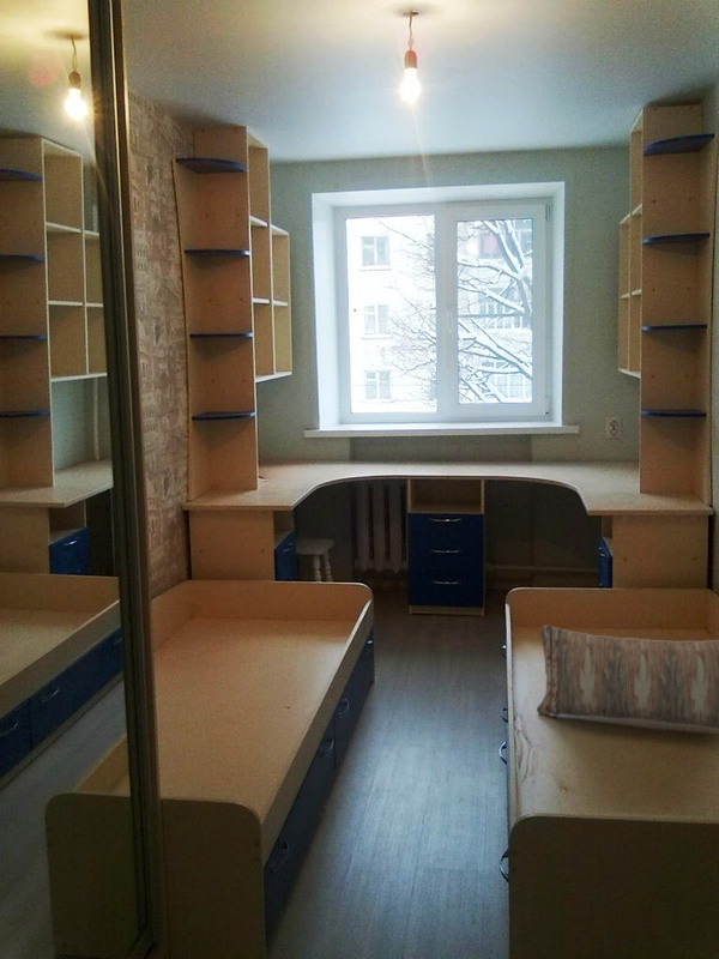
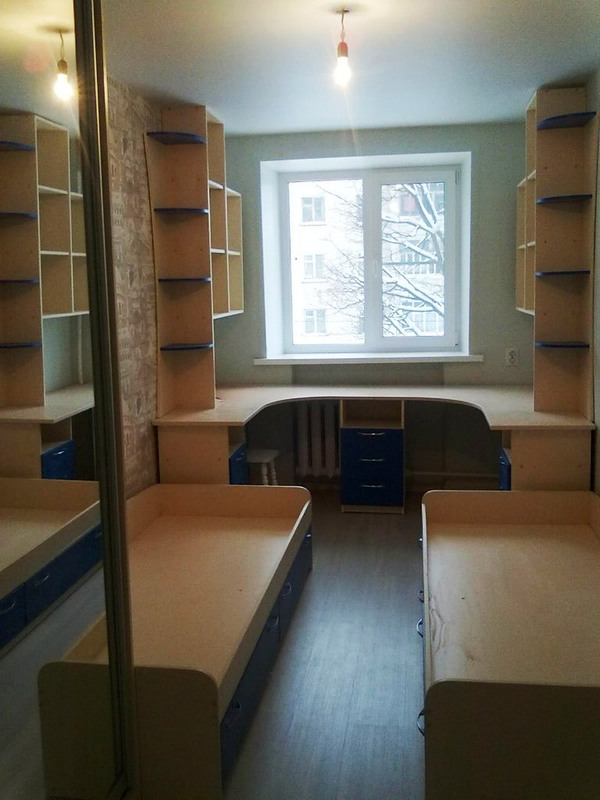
- pillow (642, 676)
